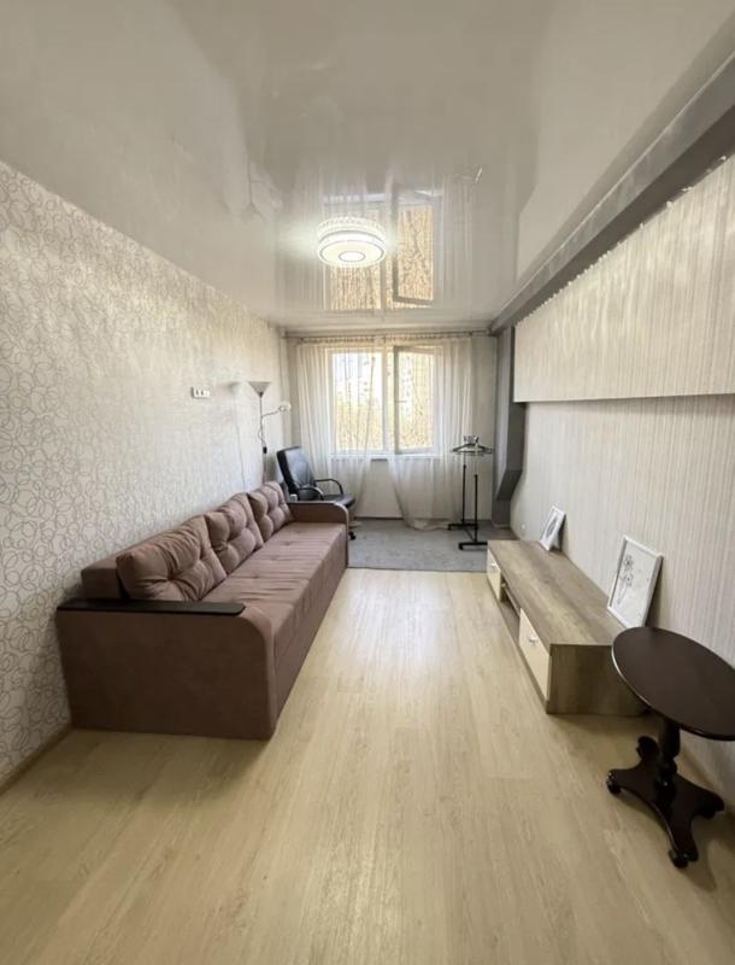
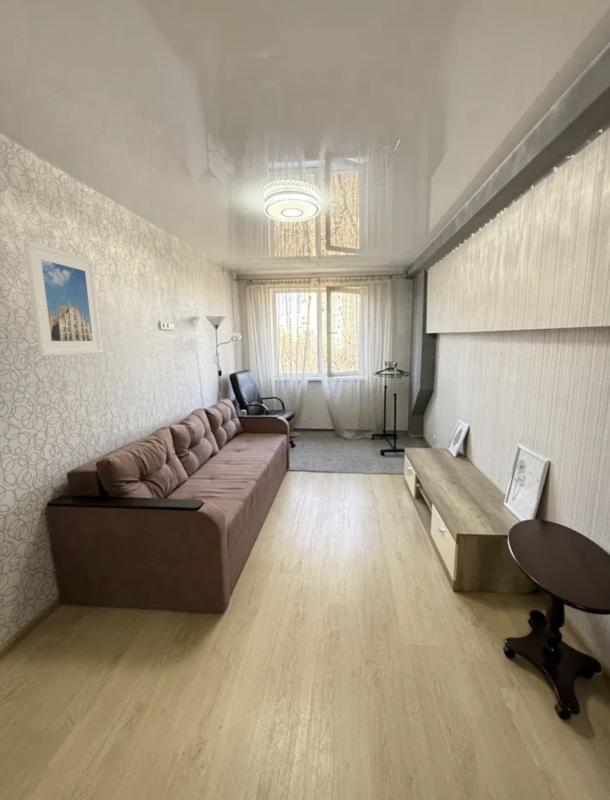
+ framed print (68, 304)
